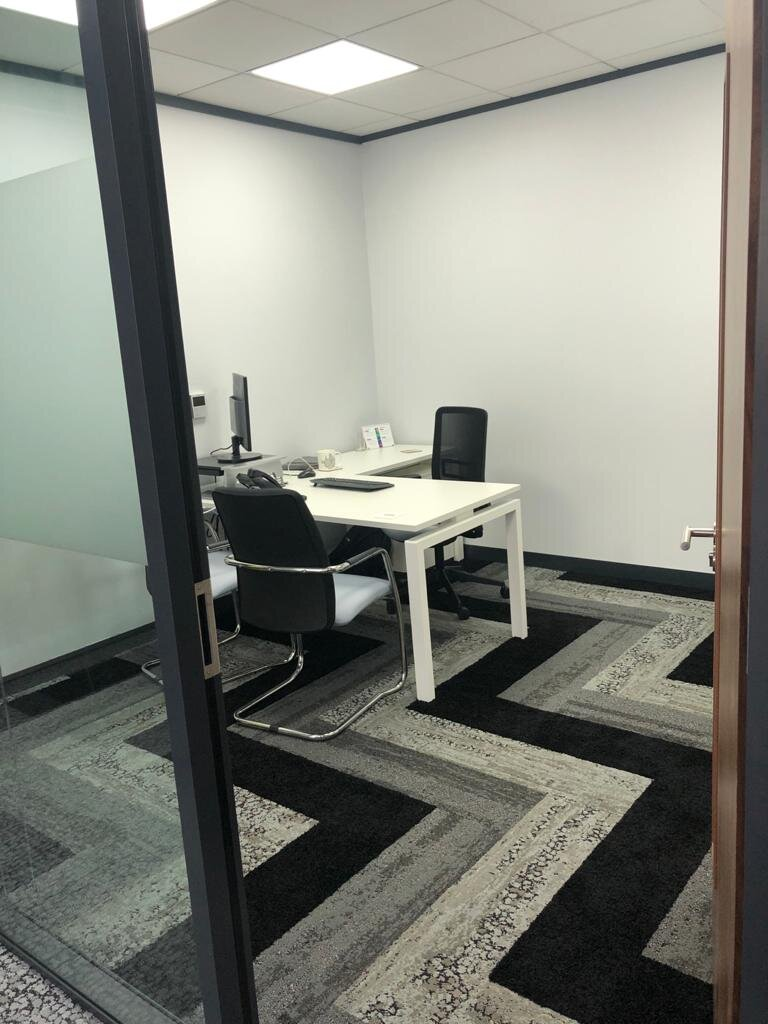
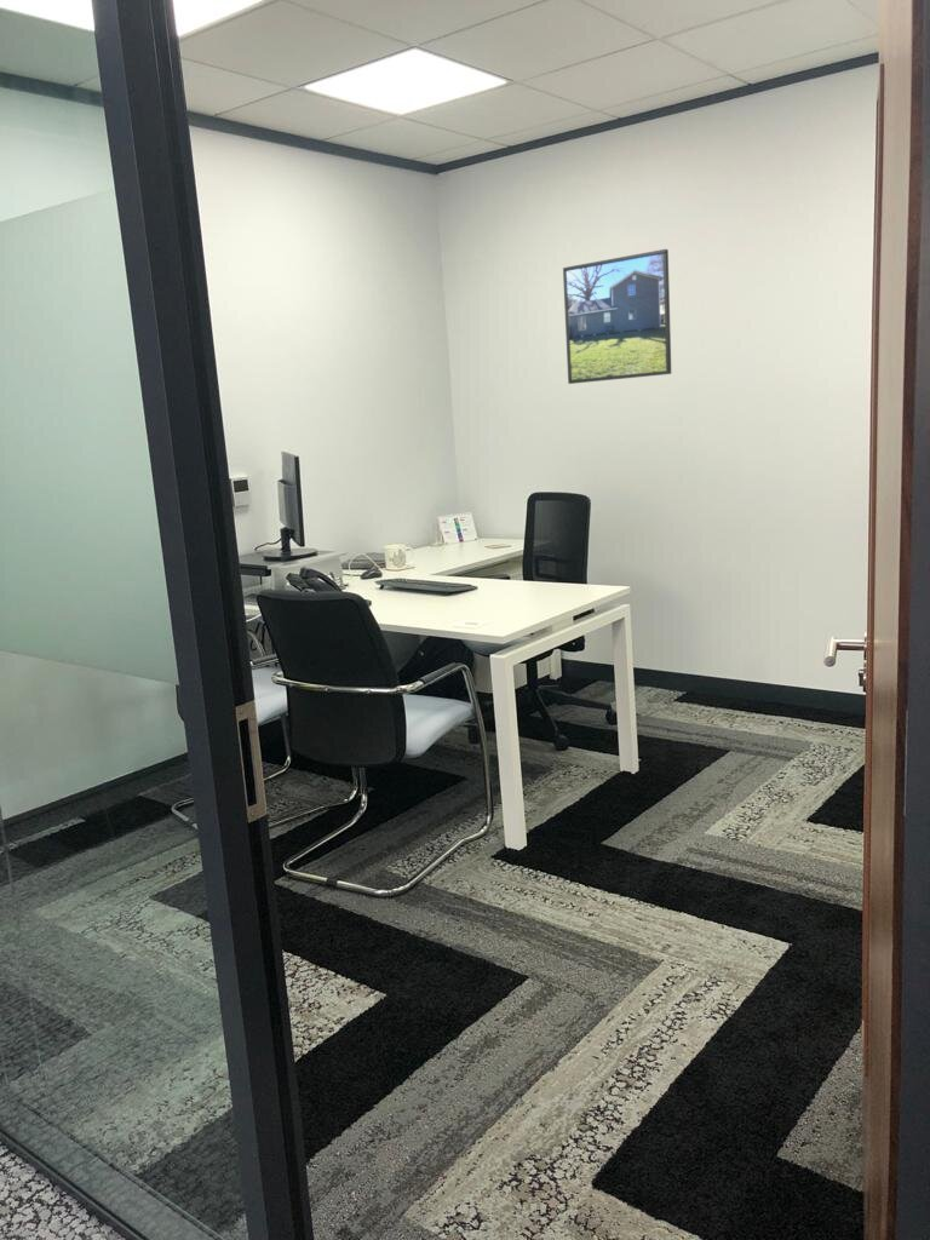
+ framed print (615, 318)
